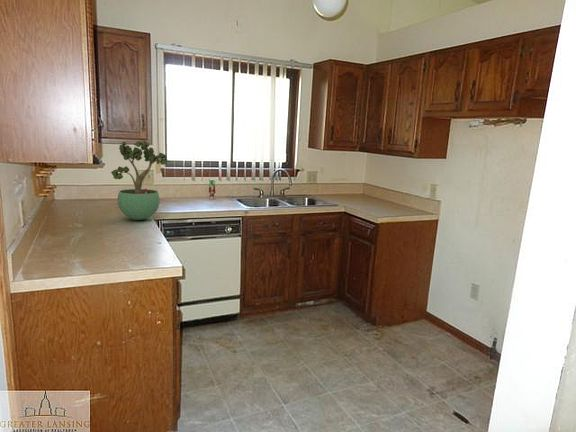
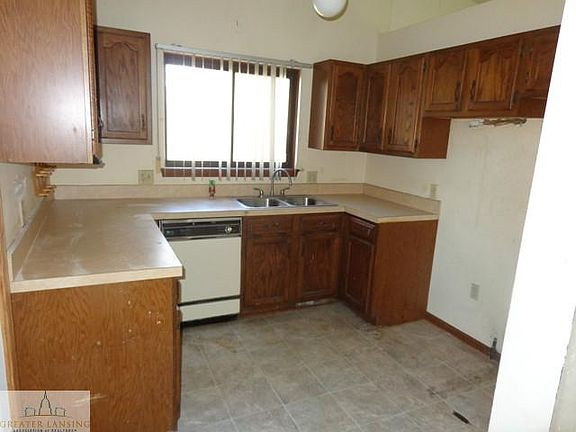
- potted plant (140, 180)
